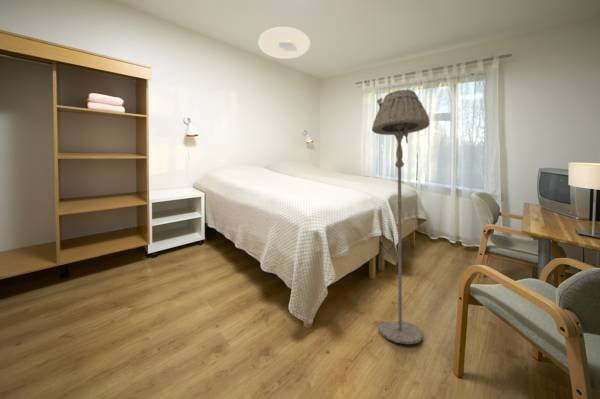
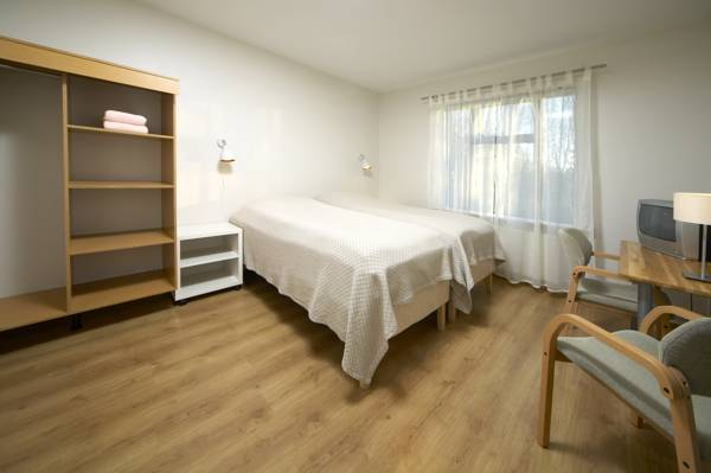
- ceiling light (284, 42)
- floor lamp (400, 214)
